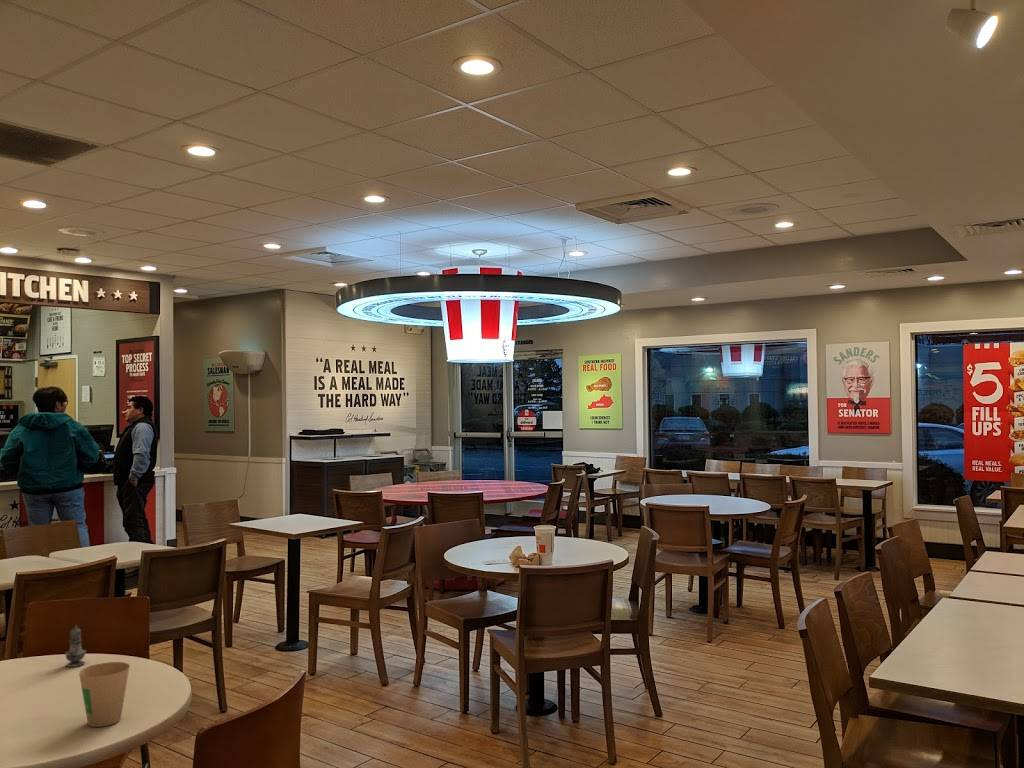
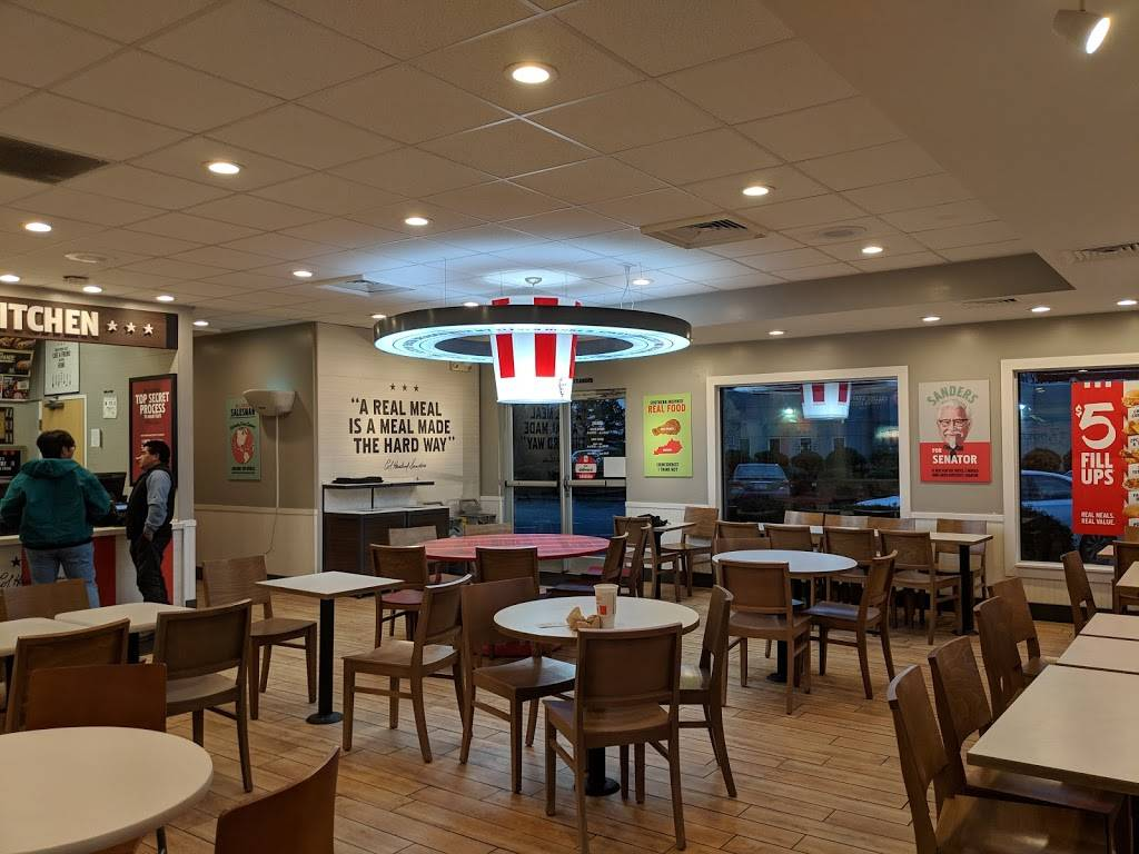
- paper cup (104, 695)
- salt shaker (75, 644)
